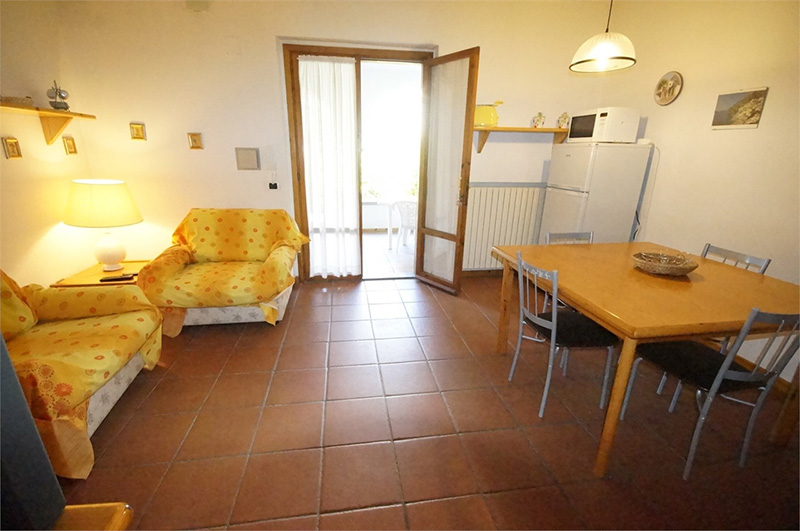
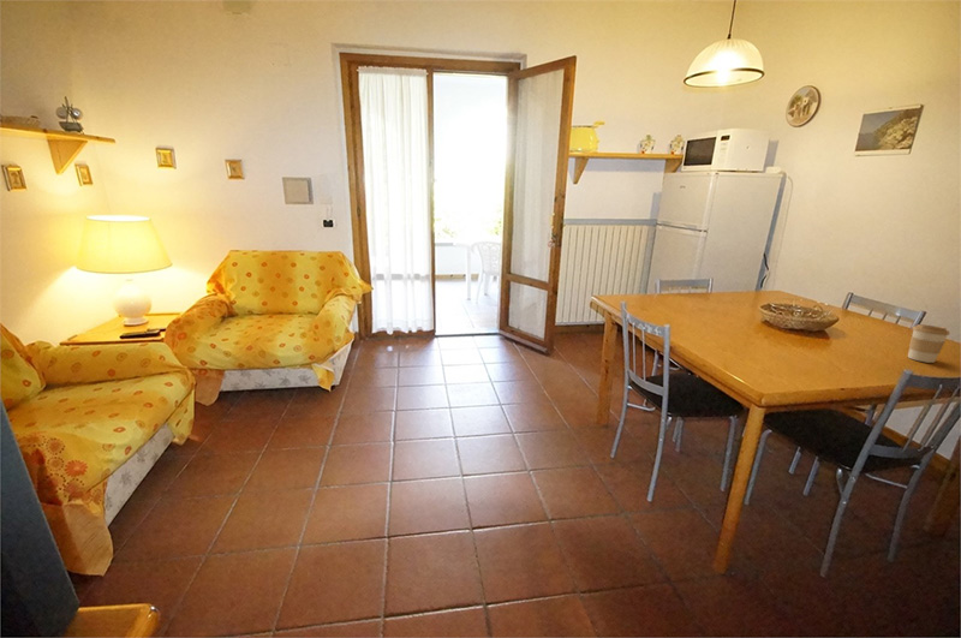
+ coffee cup (926, 341)
